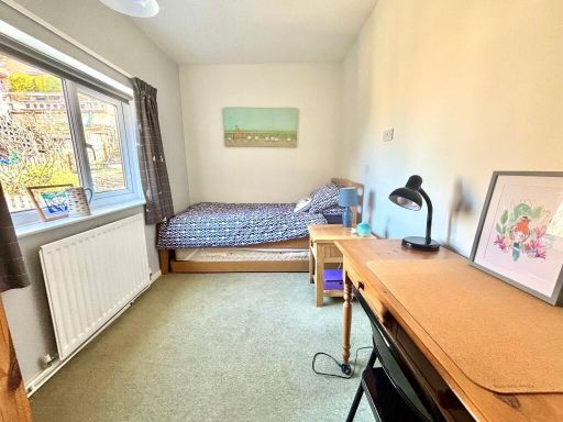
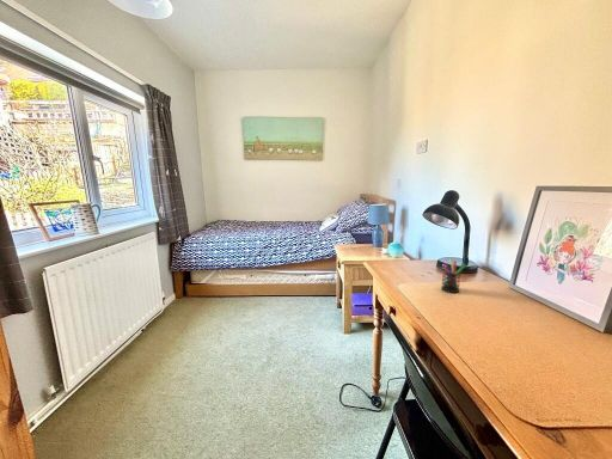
+ pen holder (453, 274)
